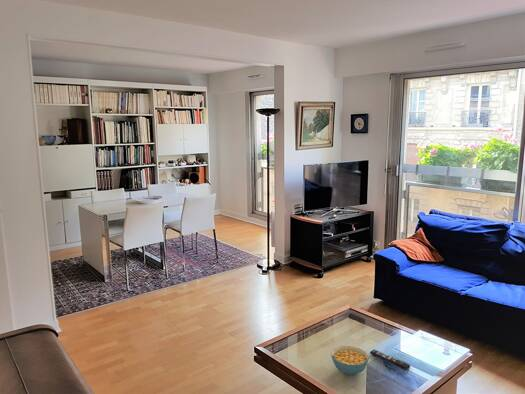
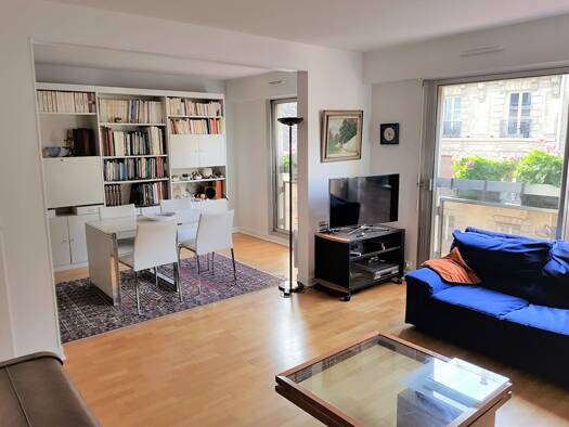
- remote control (389, 359)
- cereal bowl (349, 363)
